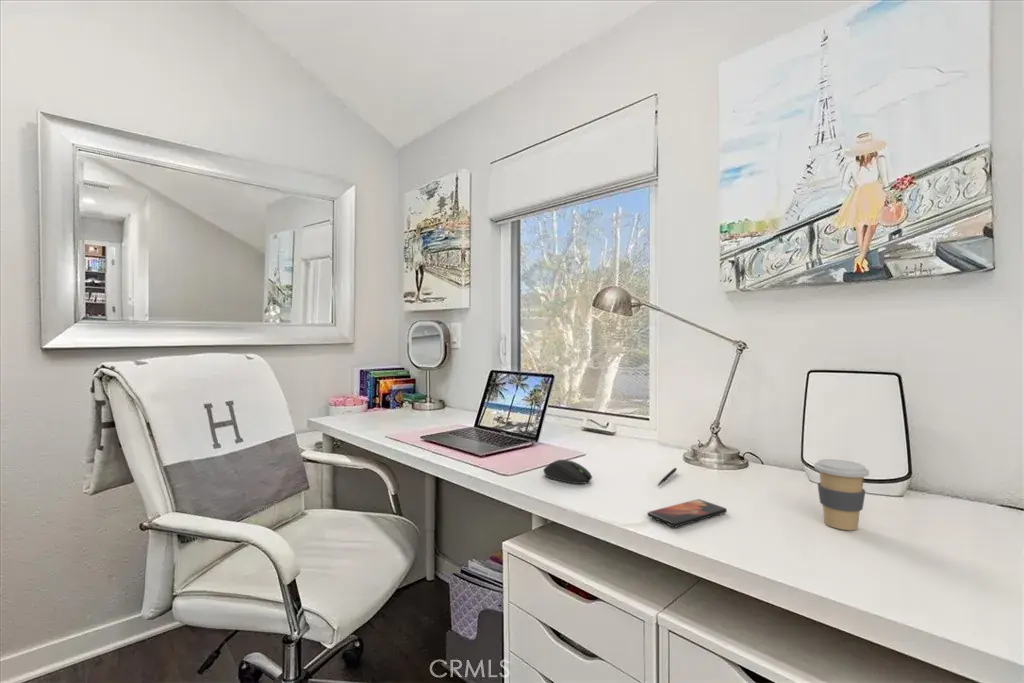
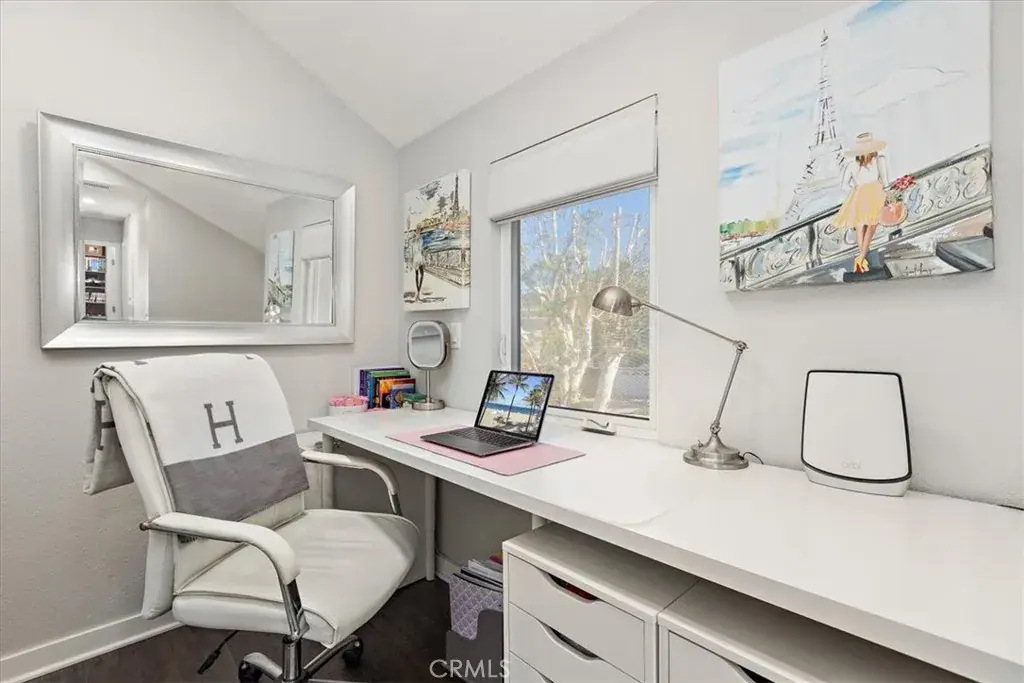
- computer mouse (567, 469)
- coffee cup (840, 494)
- pen (666, 476)
- smartphone (687, 512)
